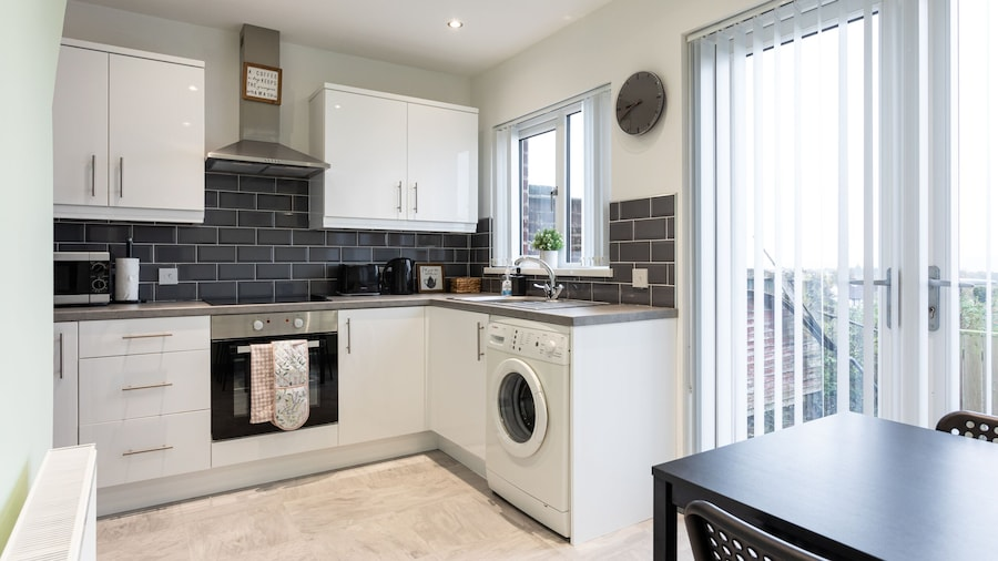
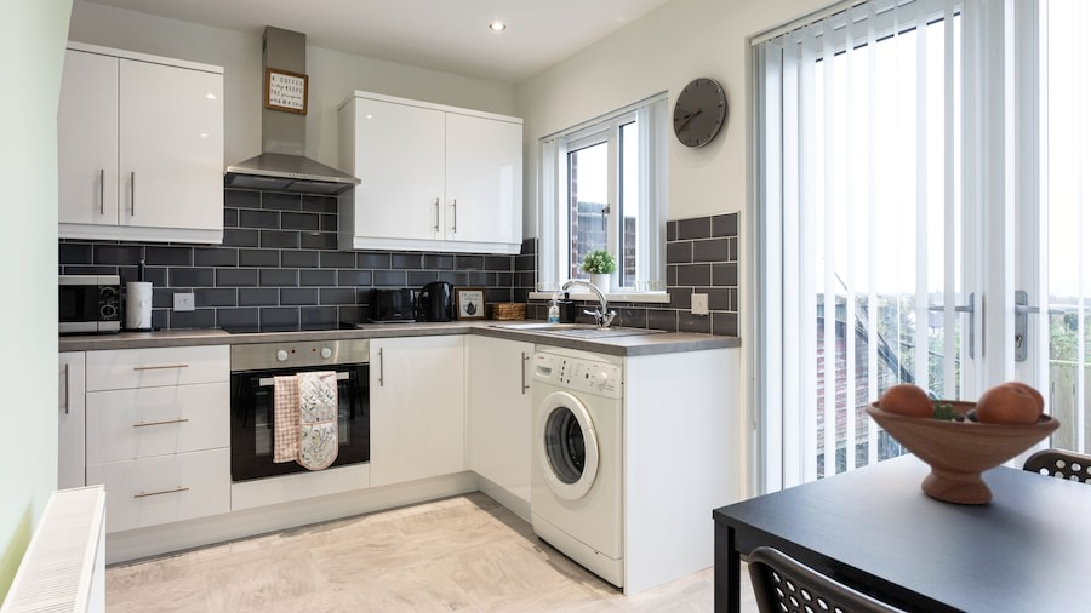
+ fruit bowl (955, 436)
